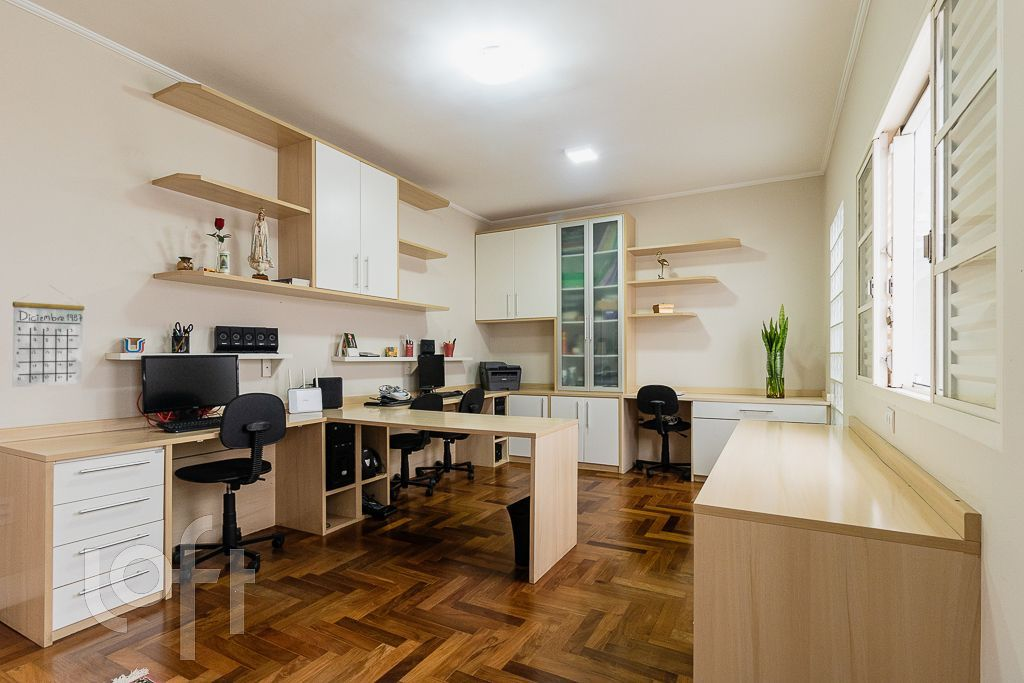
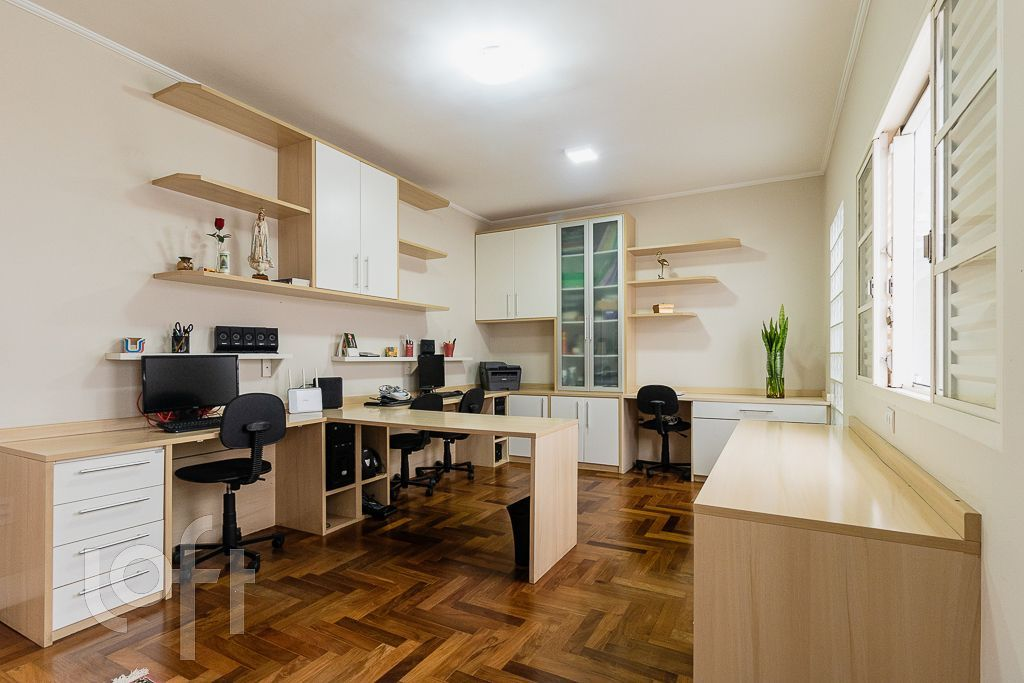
- calendar (49, 335)
